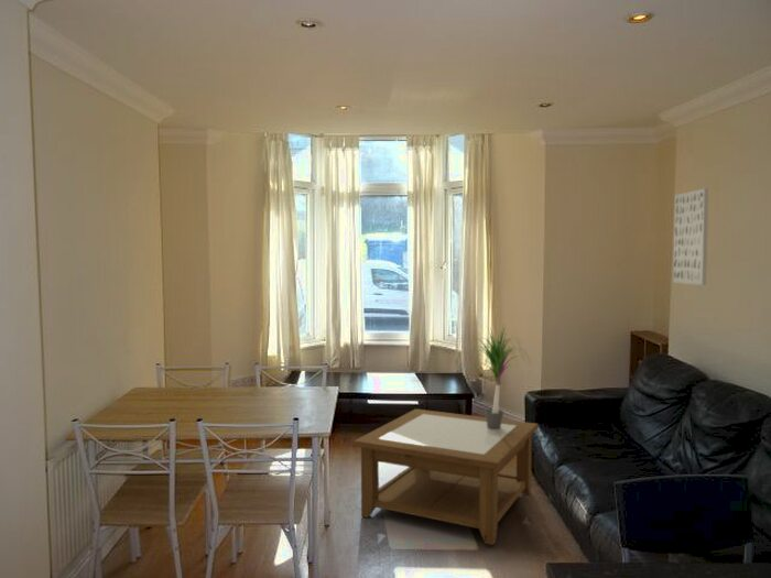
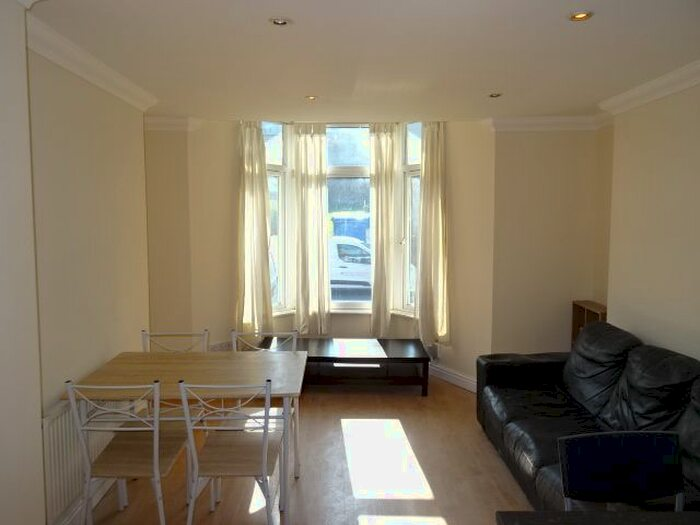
- potted plant (497, 373)
- coffee table (449, 468)
- wall art (689, 238)
